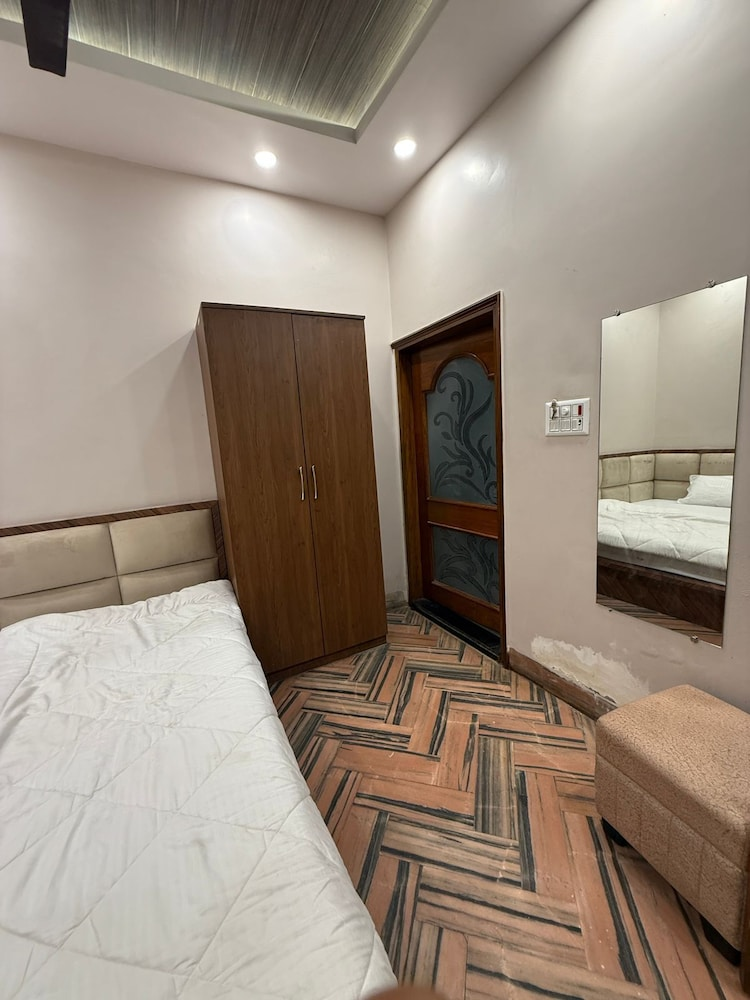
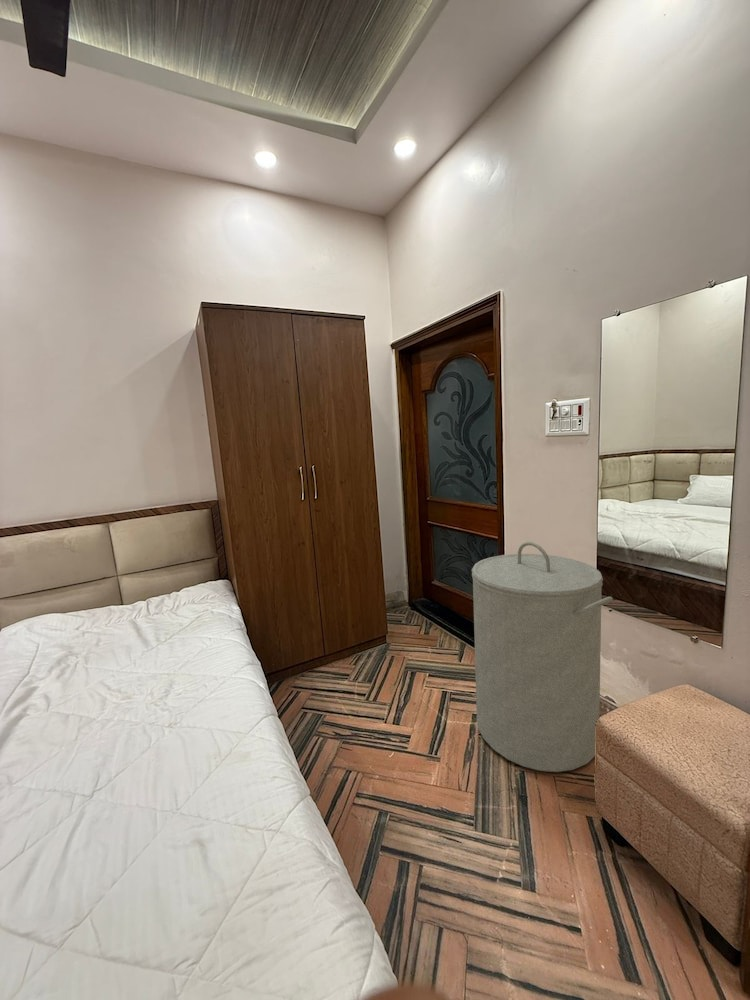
+ laundry hamper (534, 638)
